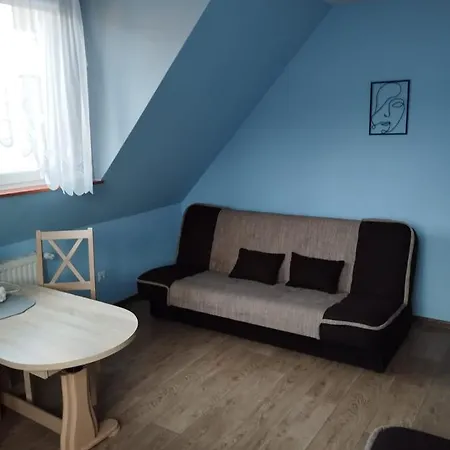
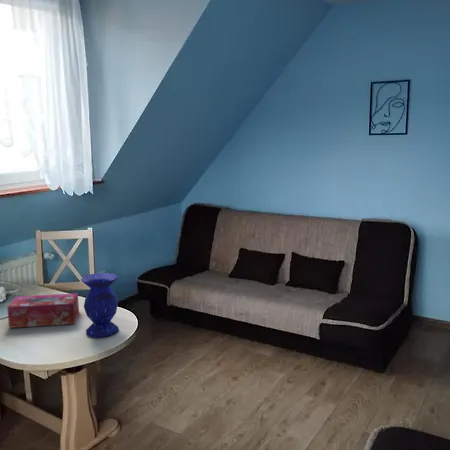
+ vase (101, 304)
+ tissue box (44, 309)
